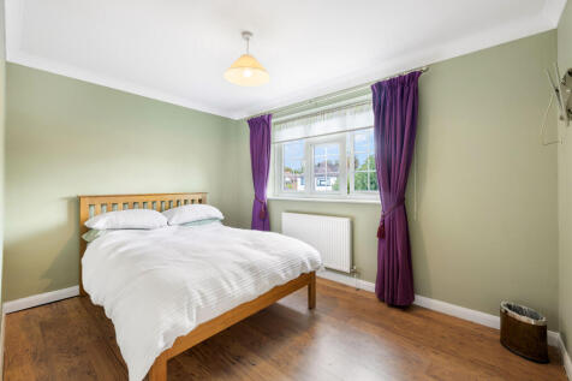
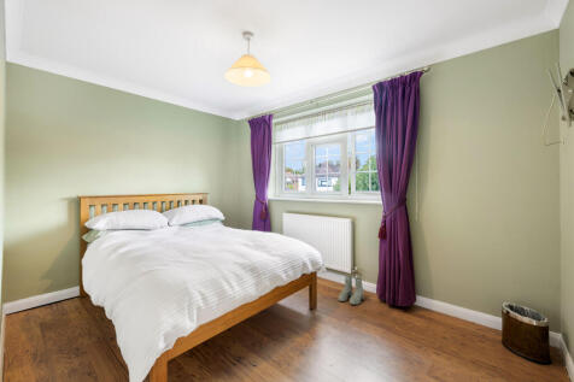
+ boots (351, 289)
